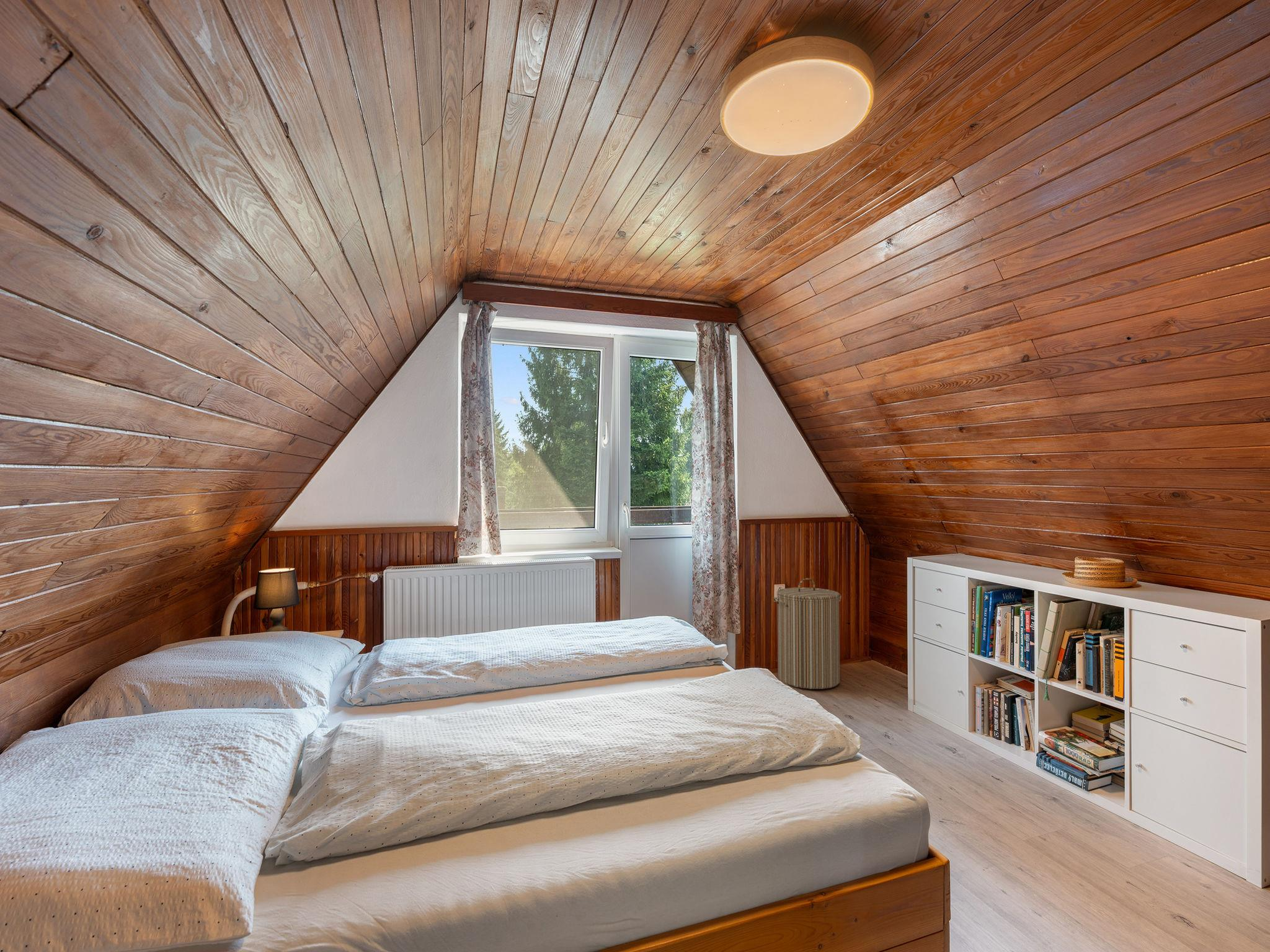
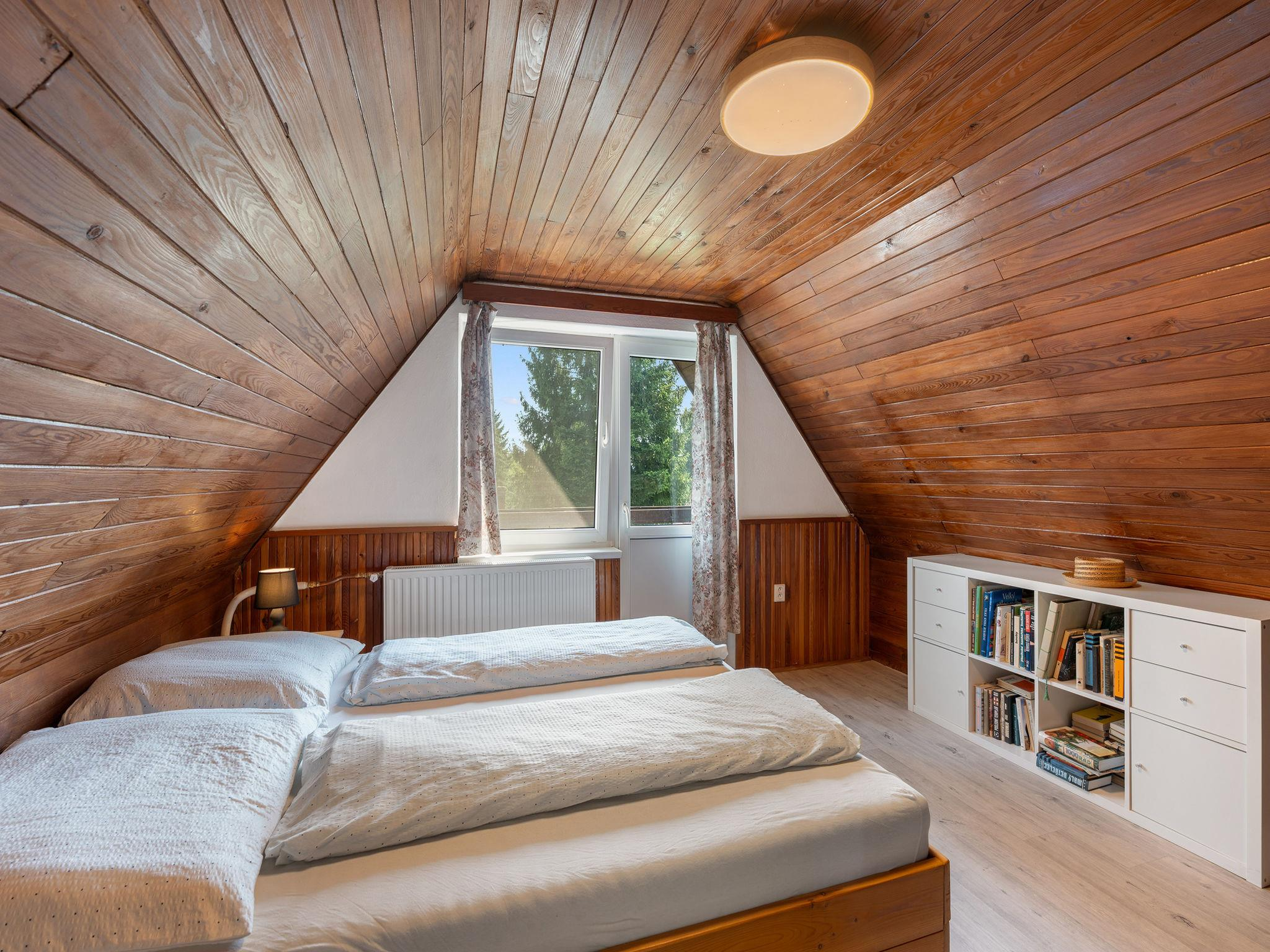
- laundry hamper (808, 628)
